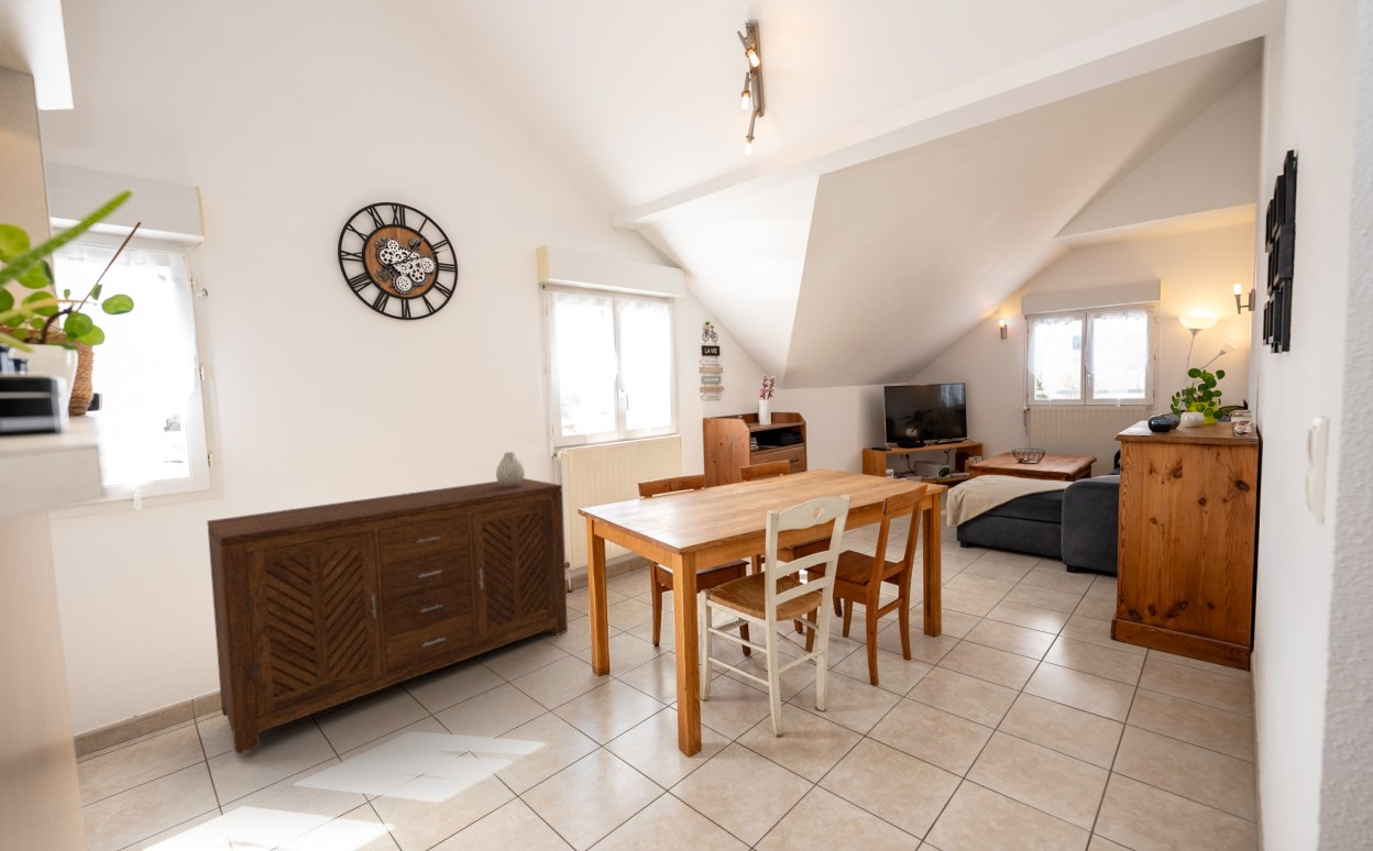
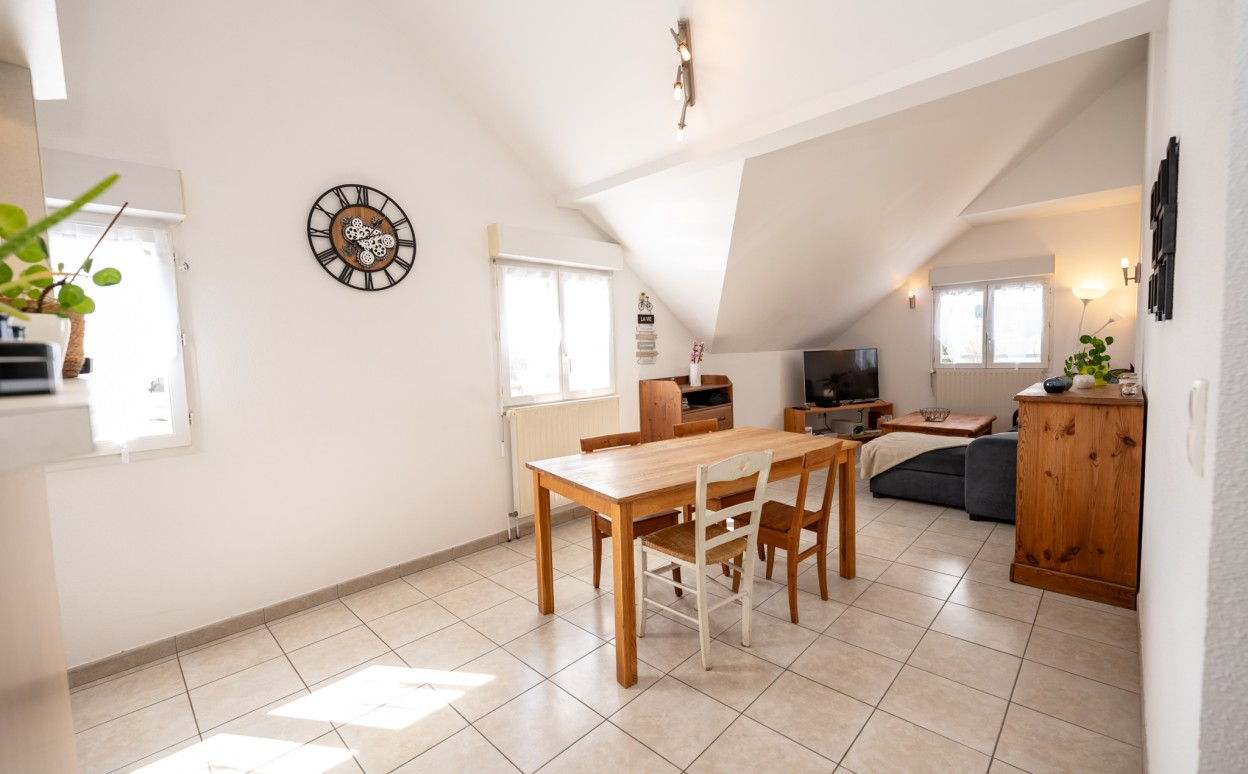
- vase (509, 468)
- sideboard (413, 585)
